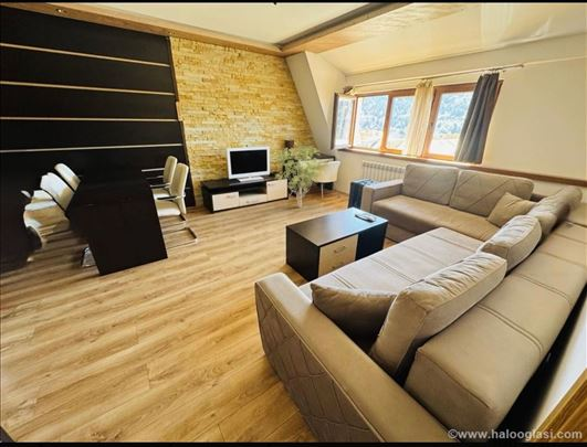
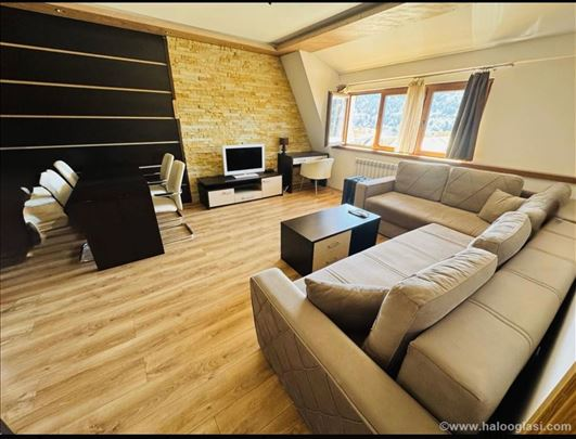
- shrub (300, 177)
